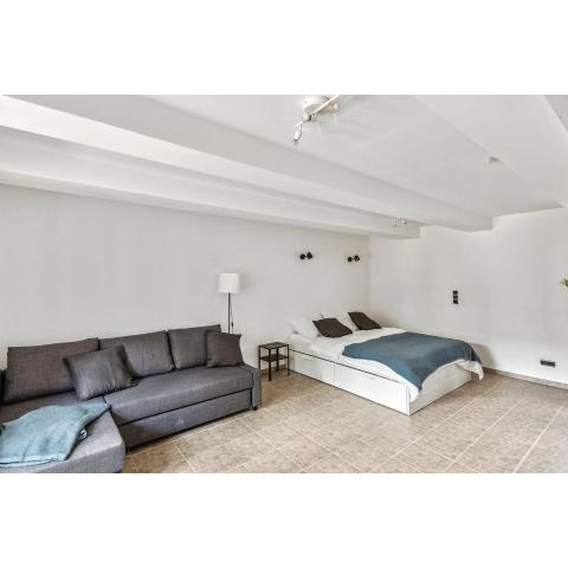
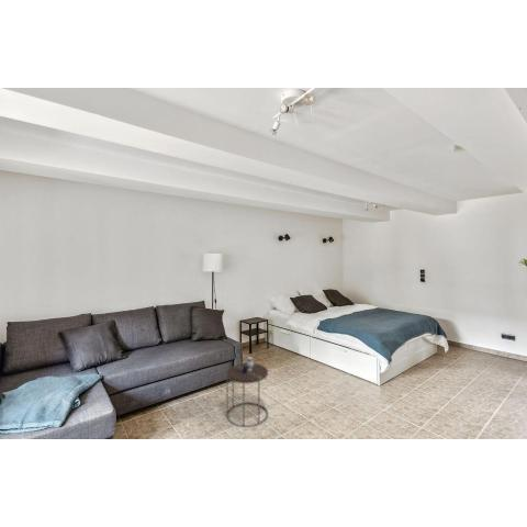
+ side table (244, 385)
